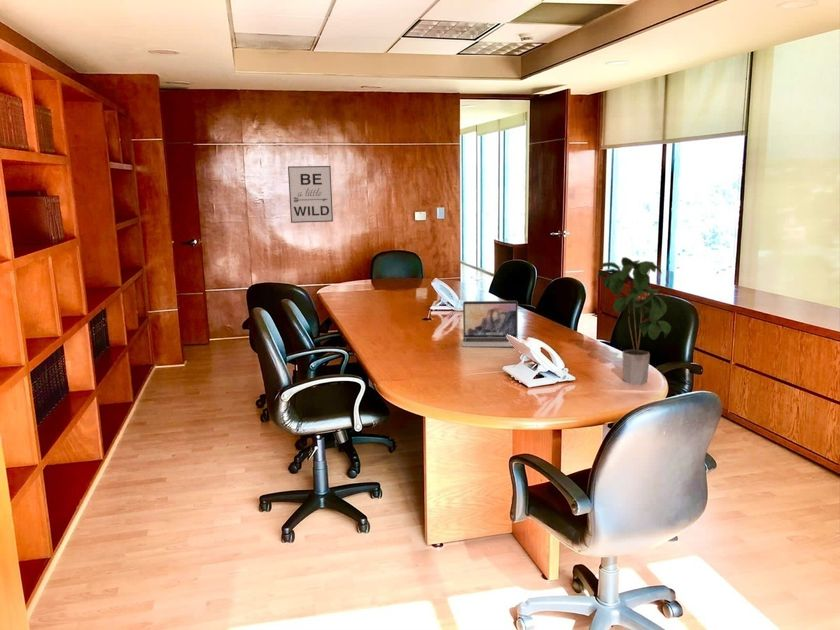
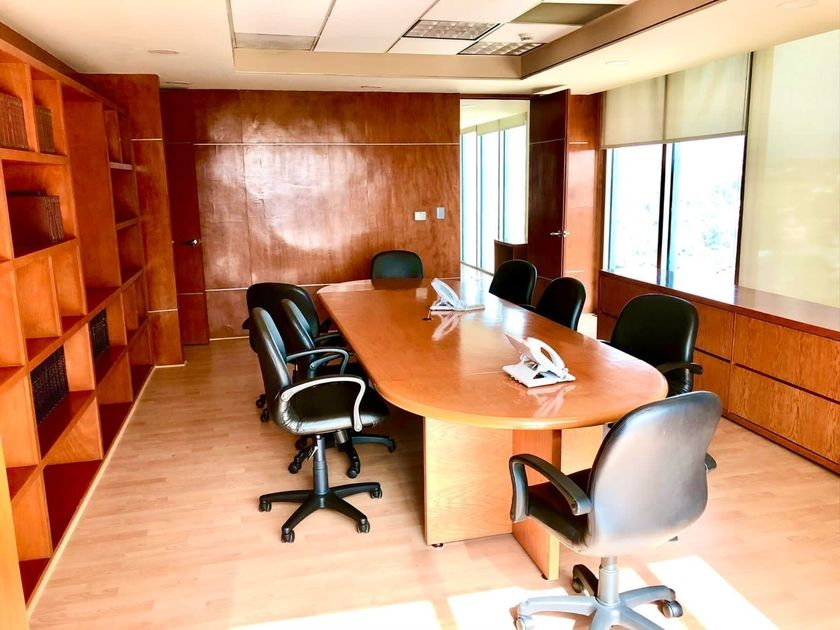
- potted plant (634, 321)
- laptop (490, 323)
- wall art (310, 194)
